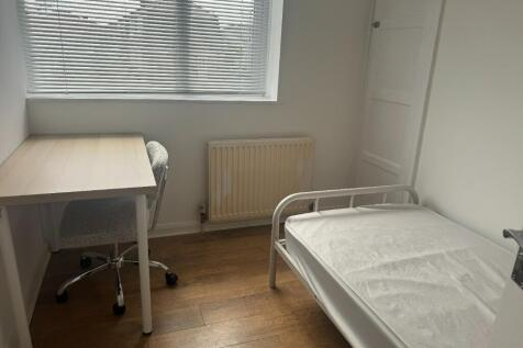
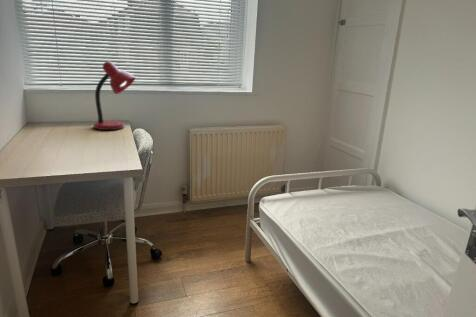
+ desk lamp (115, 93)
